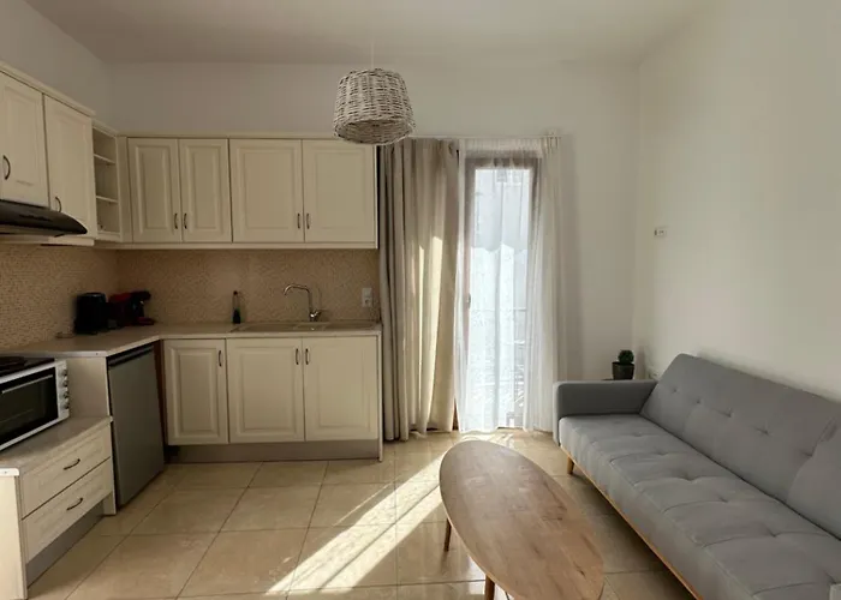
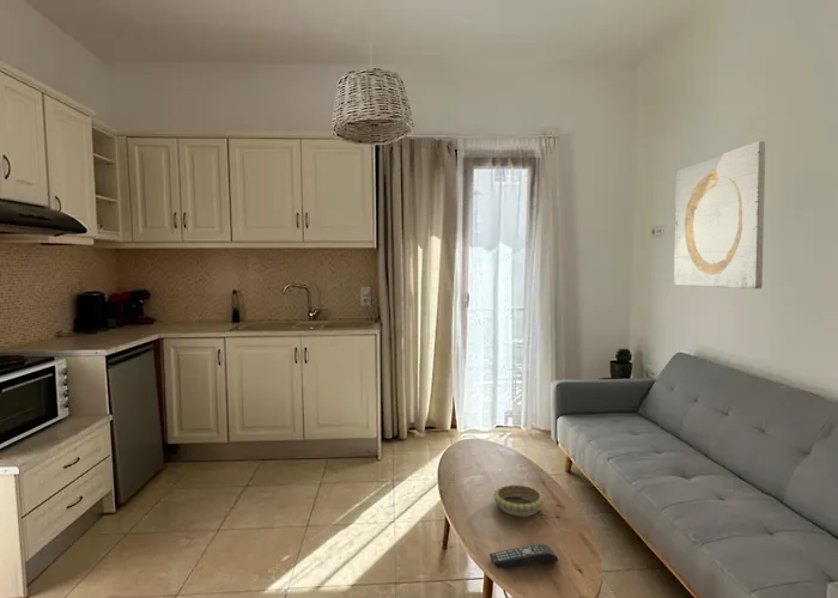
+ decorative bowl (521, 498)
+ remote control (523, 555)
+ wall art (713, 222)
